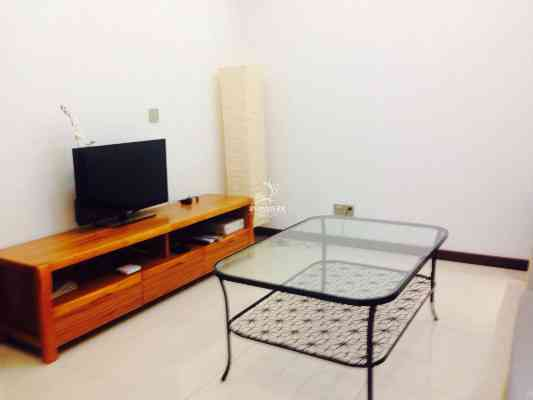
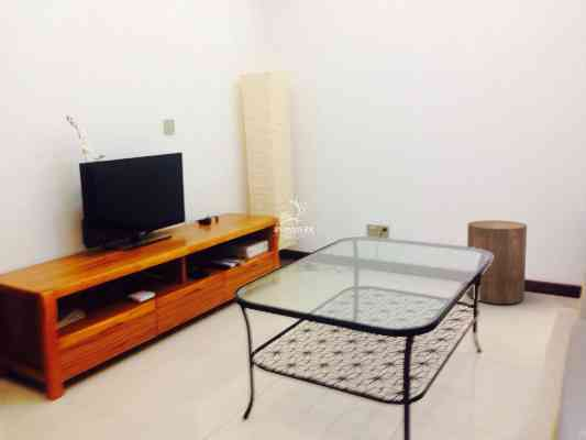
+ stool (495, 260)
